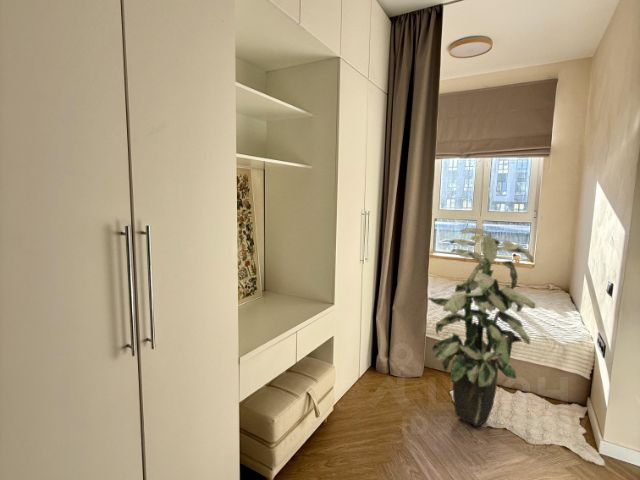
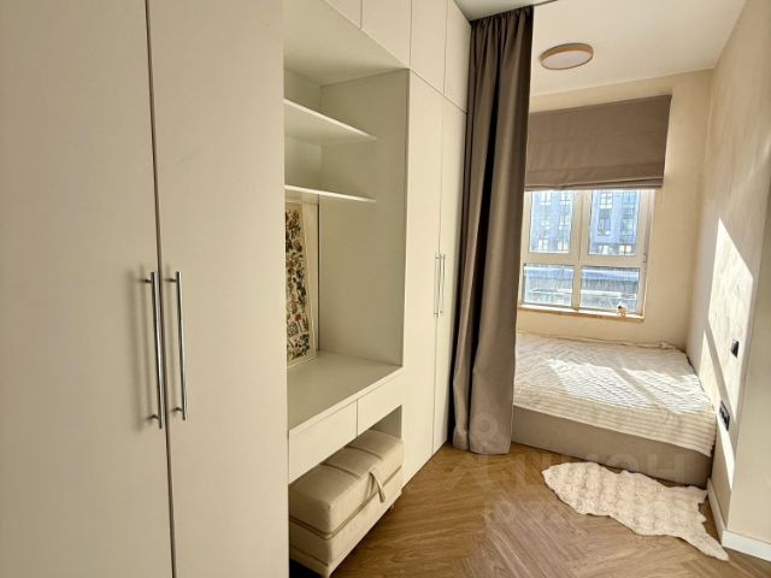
- indoor plant (475, 323)
